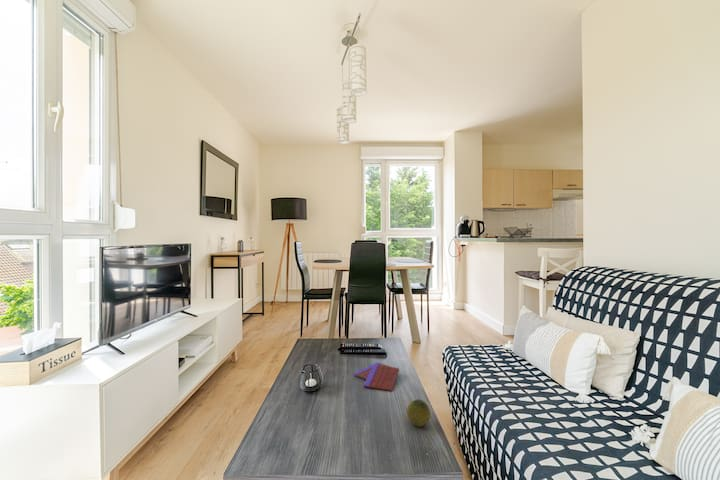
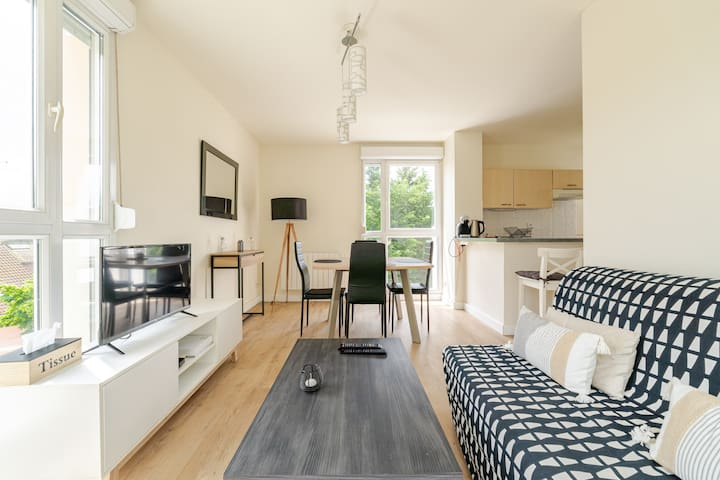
- book (380, 374)
- fruit (418, 412)
